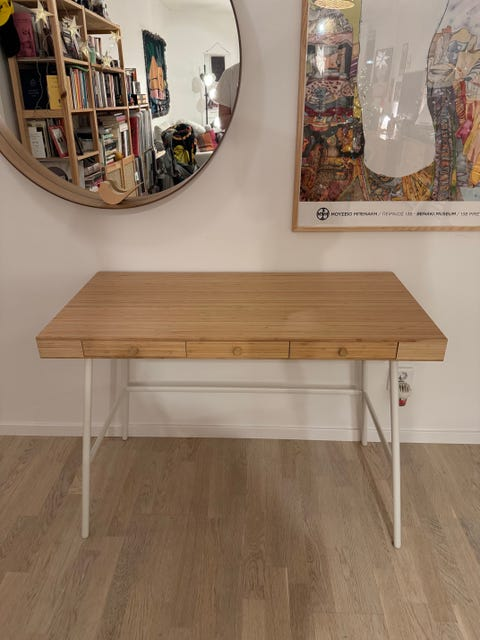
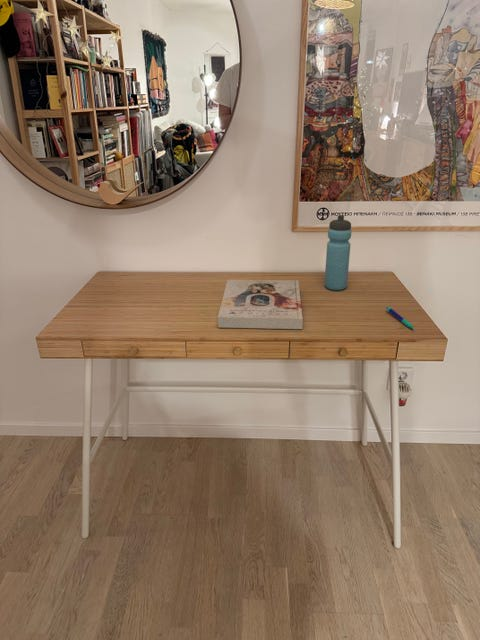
+ pen (400, 317)
+ water bottle (338, 252)
+ book (261, 302)
